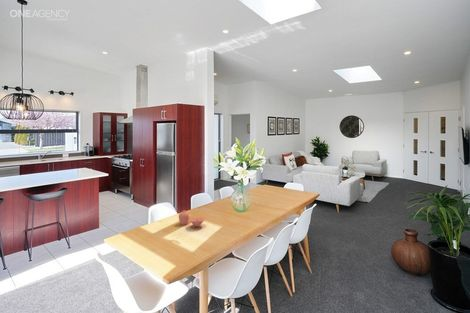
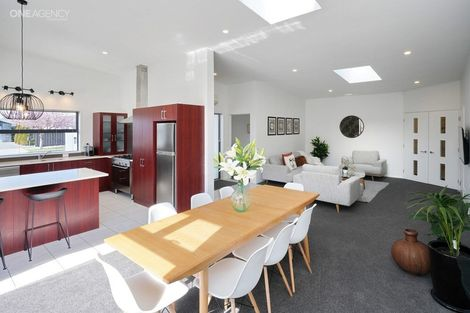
- decorative bowl (191, 218)
